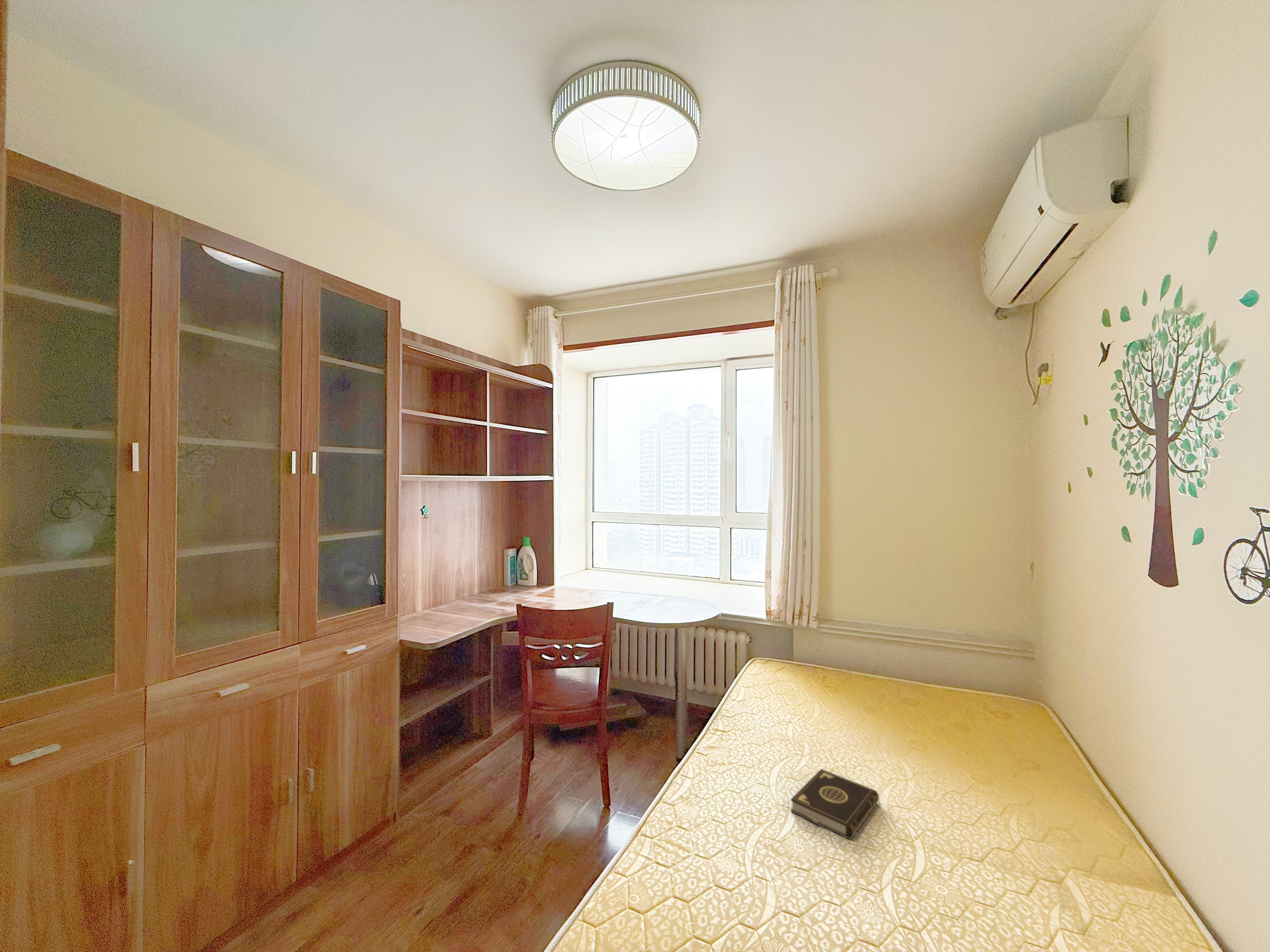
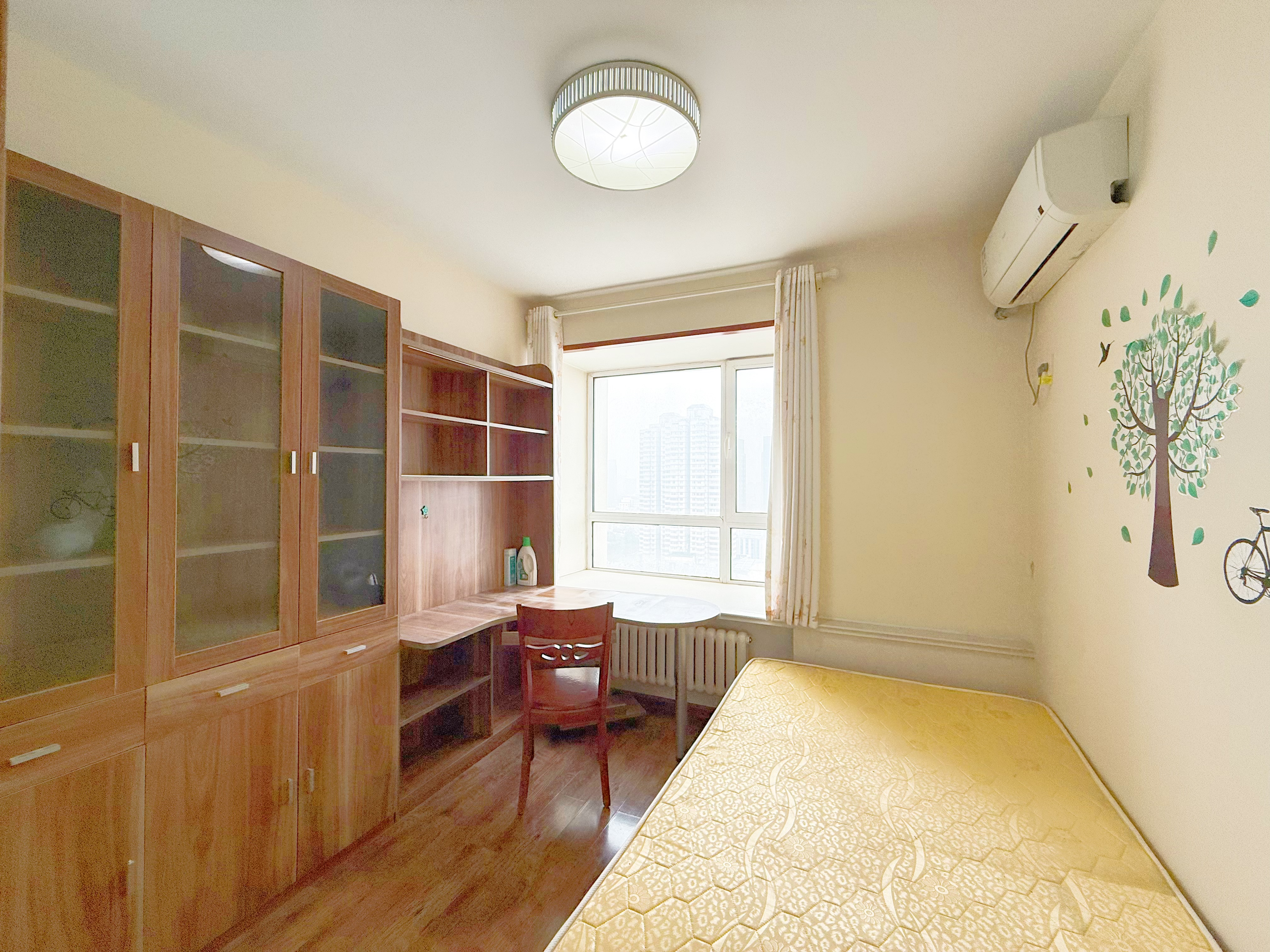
- book (835, 801)
